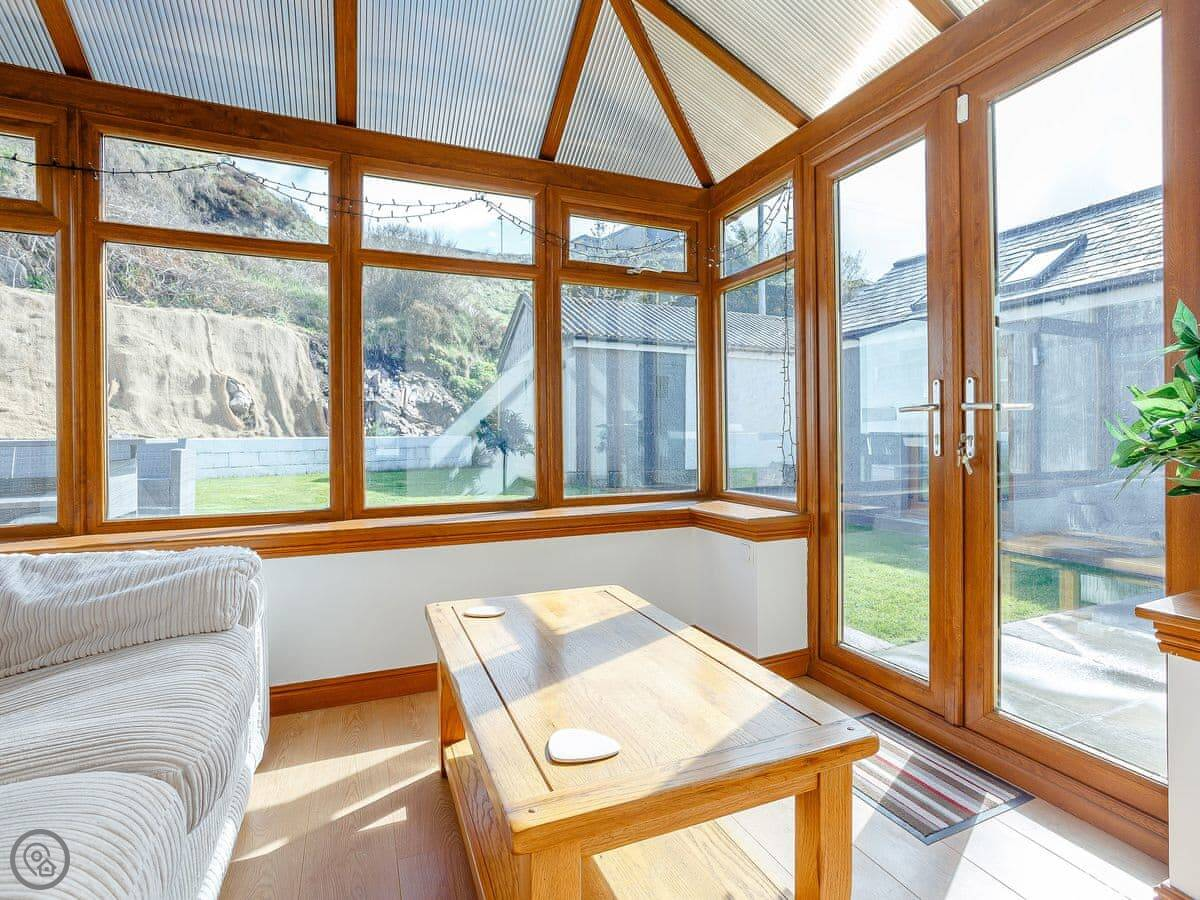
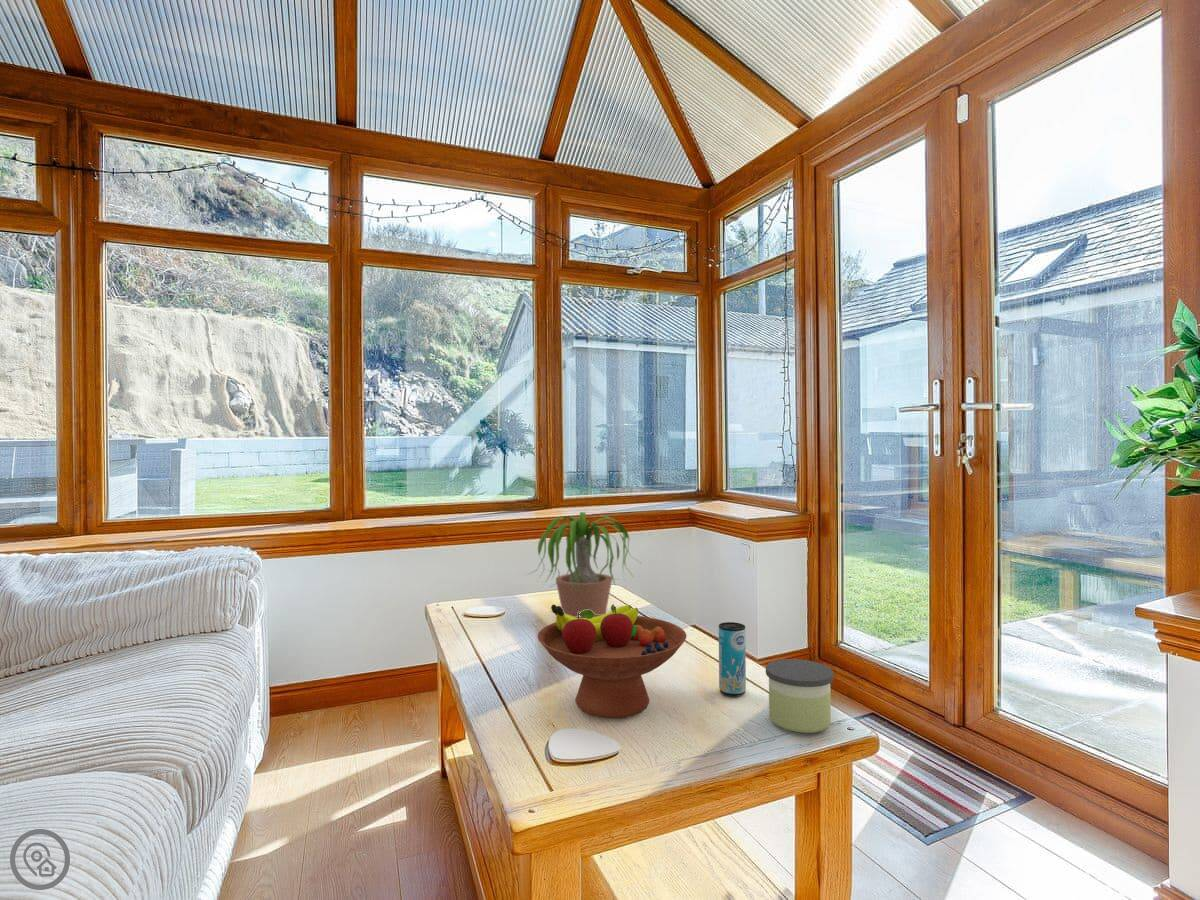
+ candle (799, 695)
+ beverage can (732, 658)
+ potted plant (589, 568)
+ fruit bowl (612, 655)
